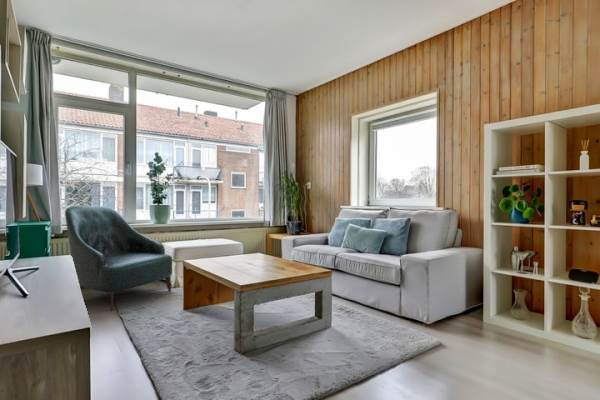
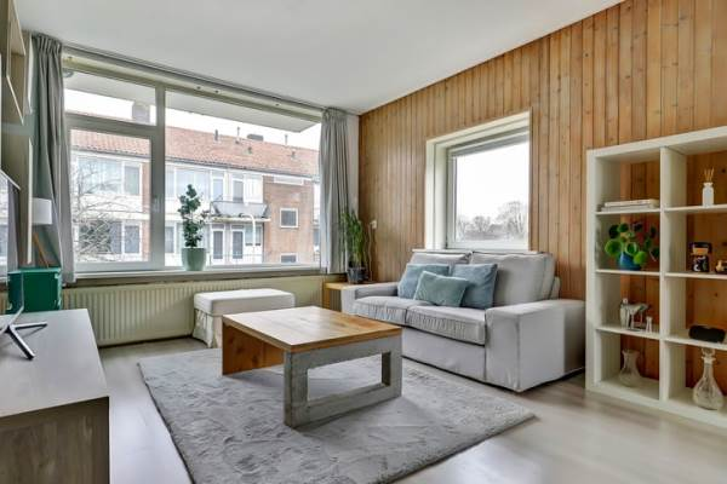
- armchair (116, 250)
